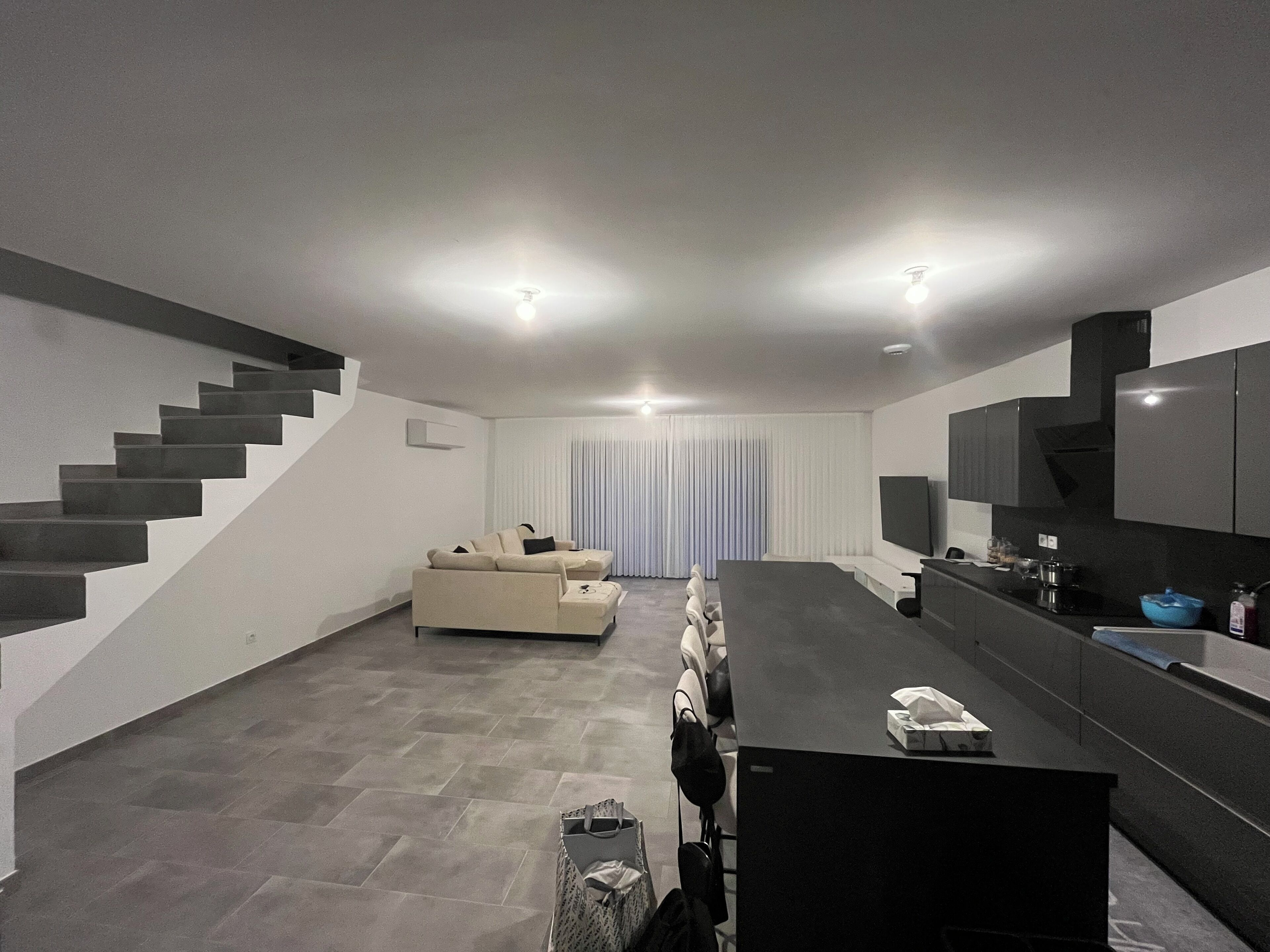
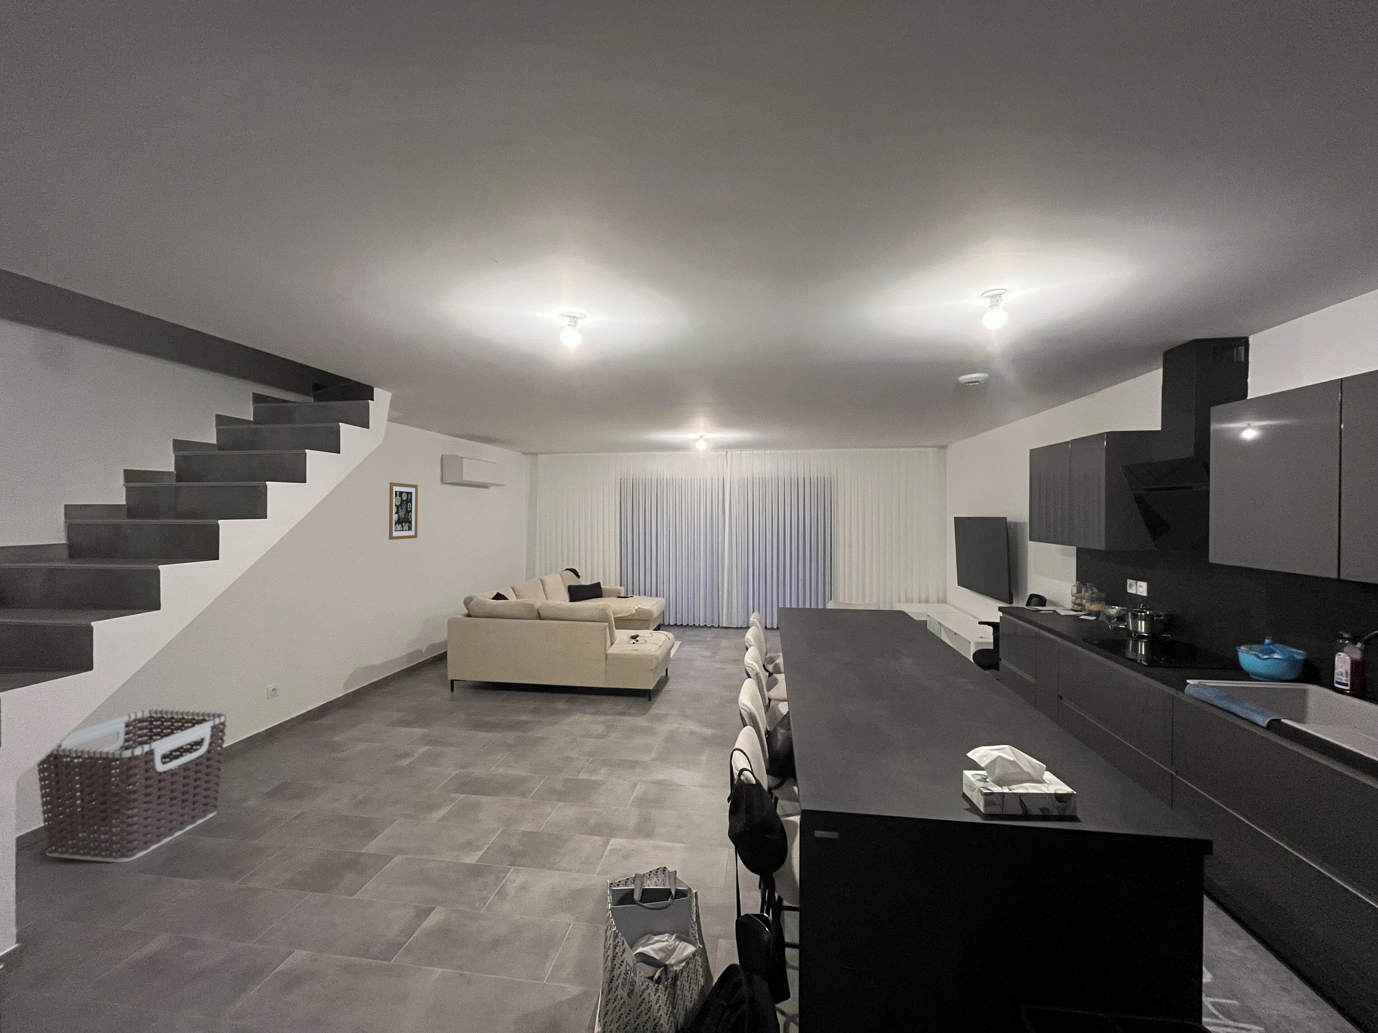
+ clothes hamper (138, 780)
+ wall art (404, 511)
